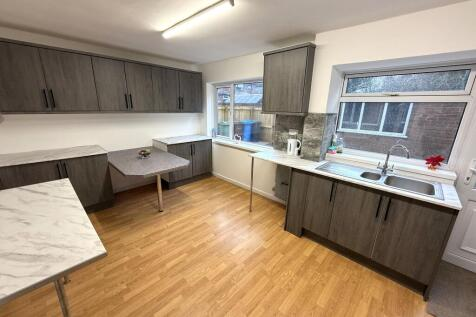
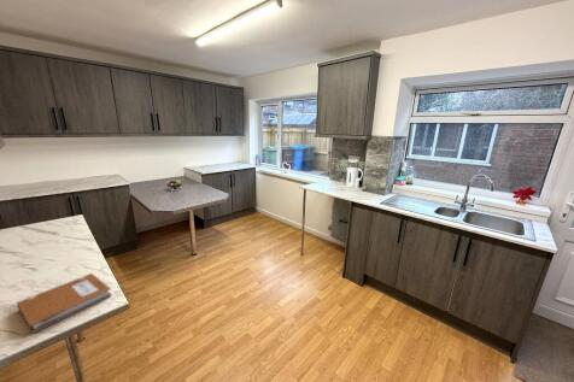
+ notebook (68, 296)
